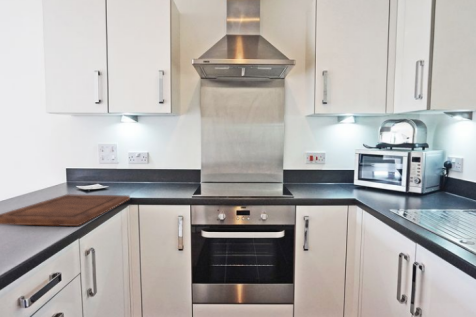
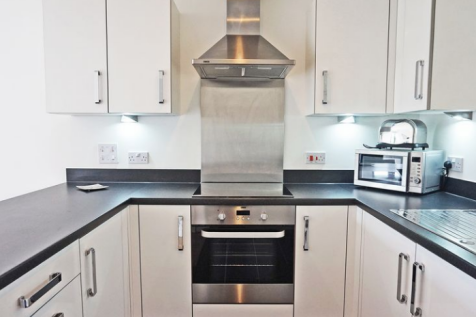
- cutting board (71, 207)
